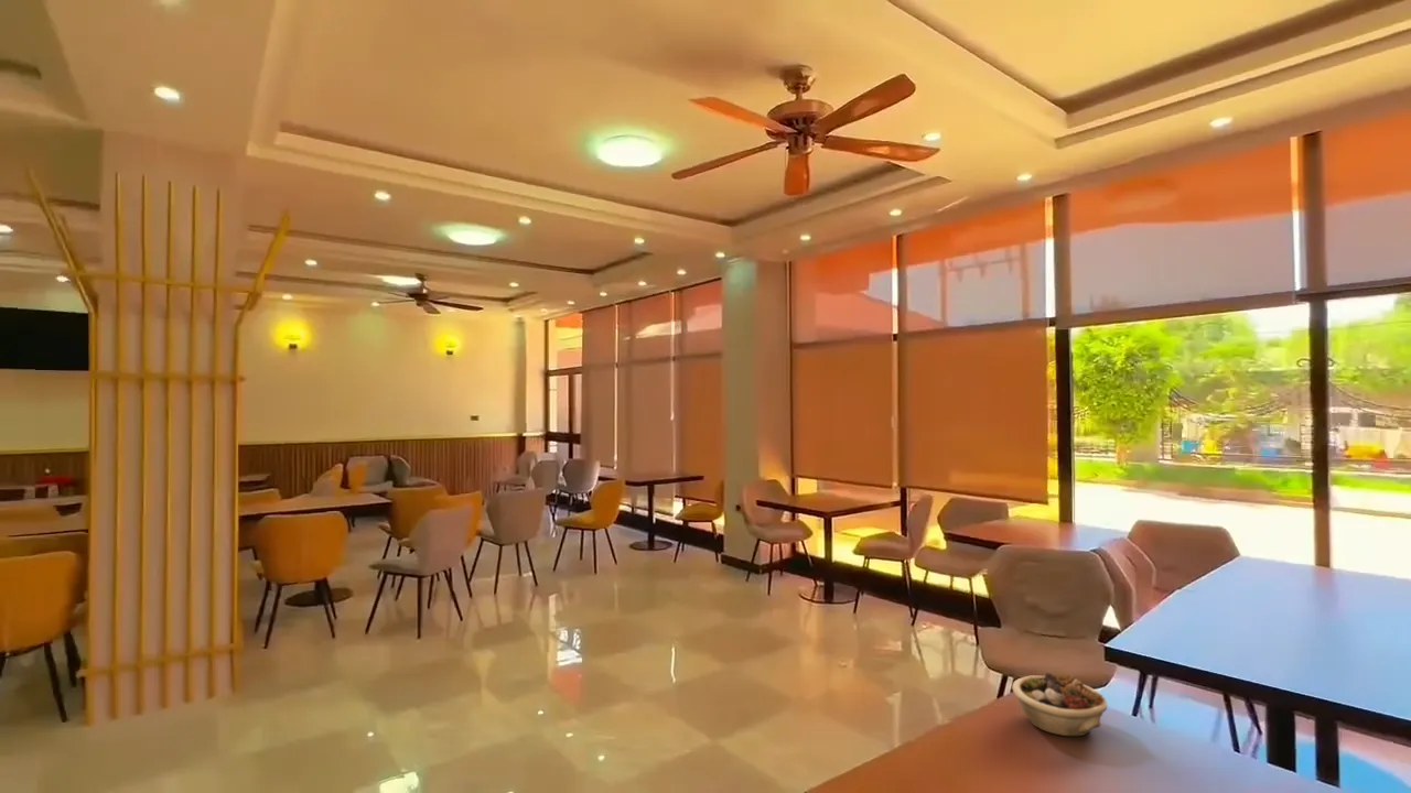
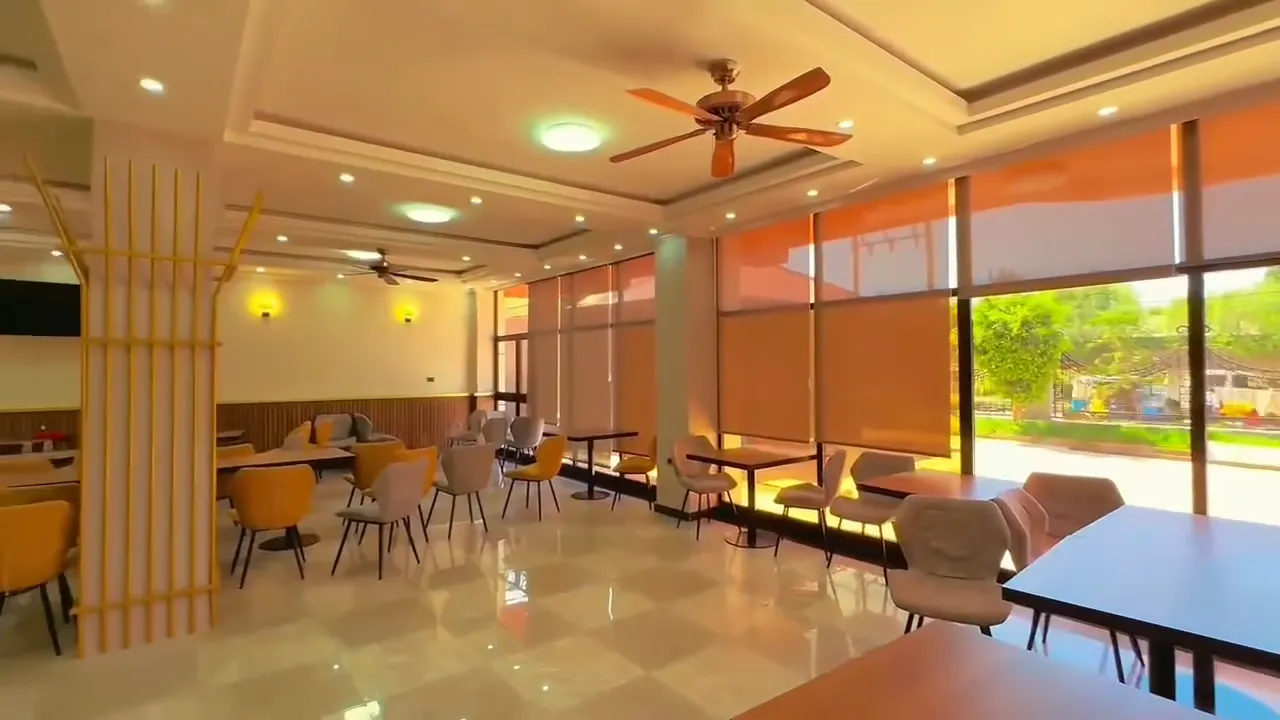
- succulent planter (1058, 702)
